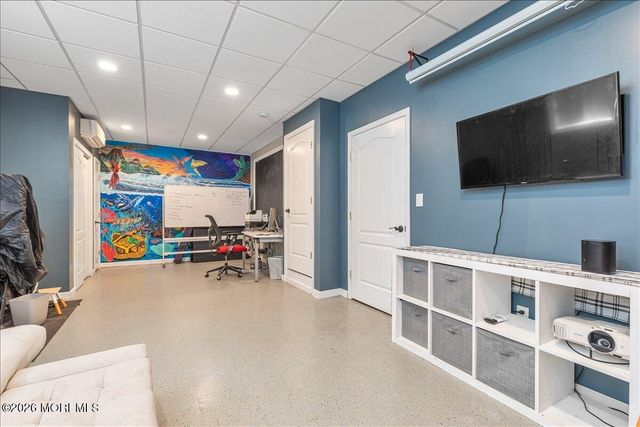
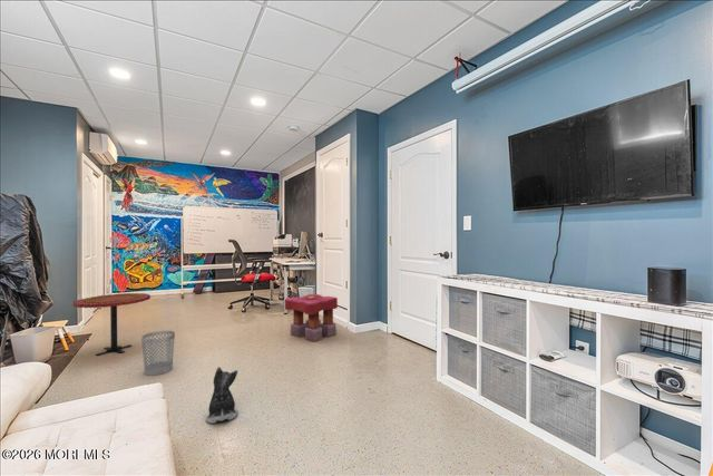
+ plush toy (222, 392)
+ stool (311, 315)
+ side table (114, 323)
+ wastebasket (158, 352)
